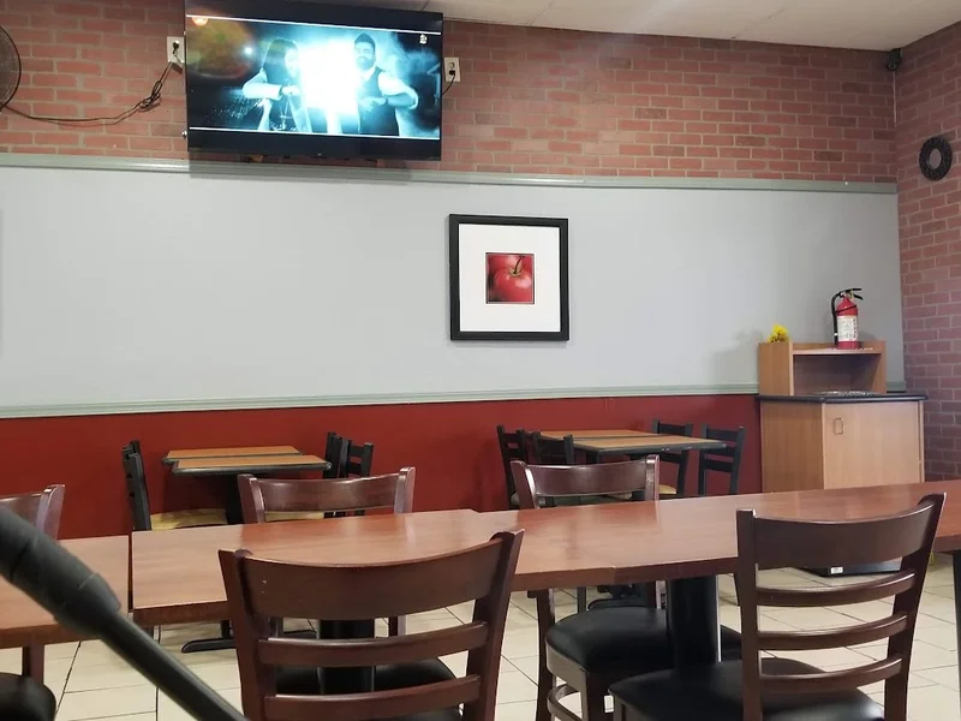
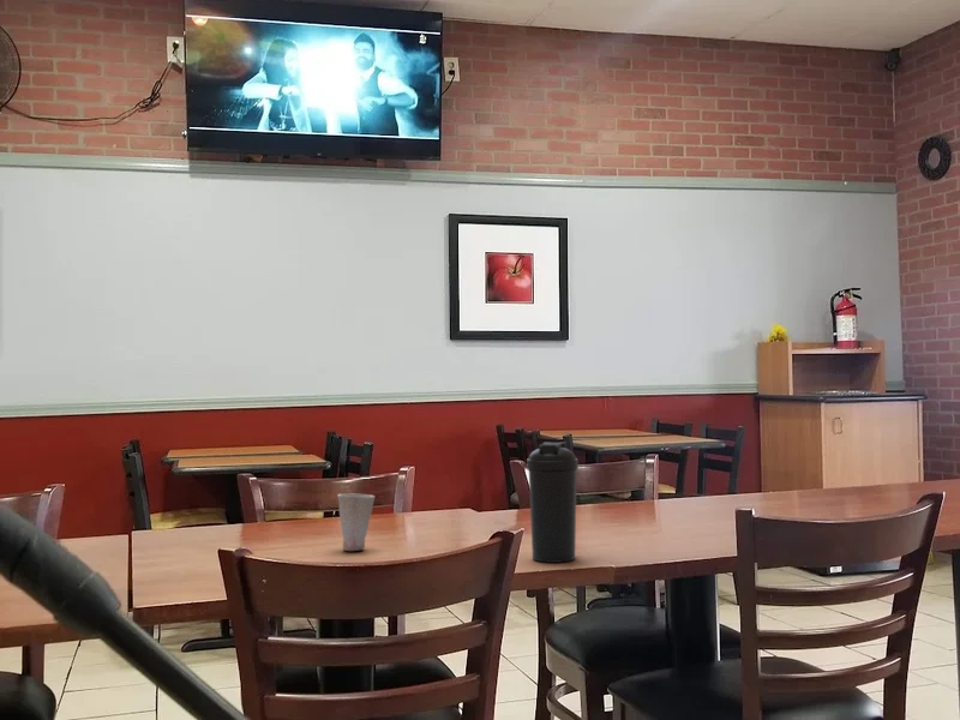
+ cup (356, 521)
+ water bottle (552, 500)
